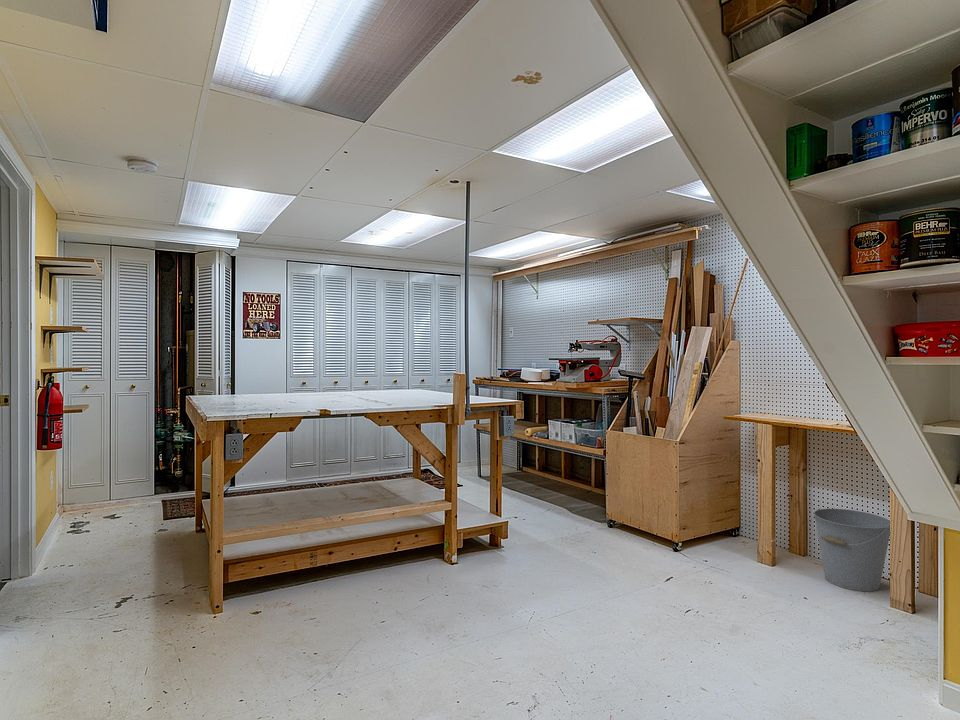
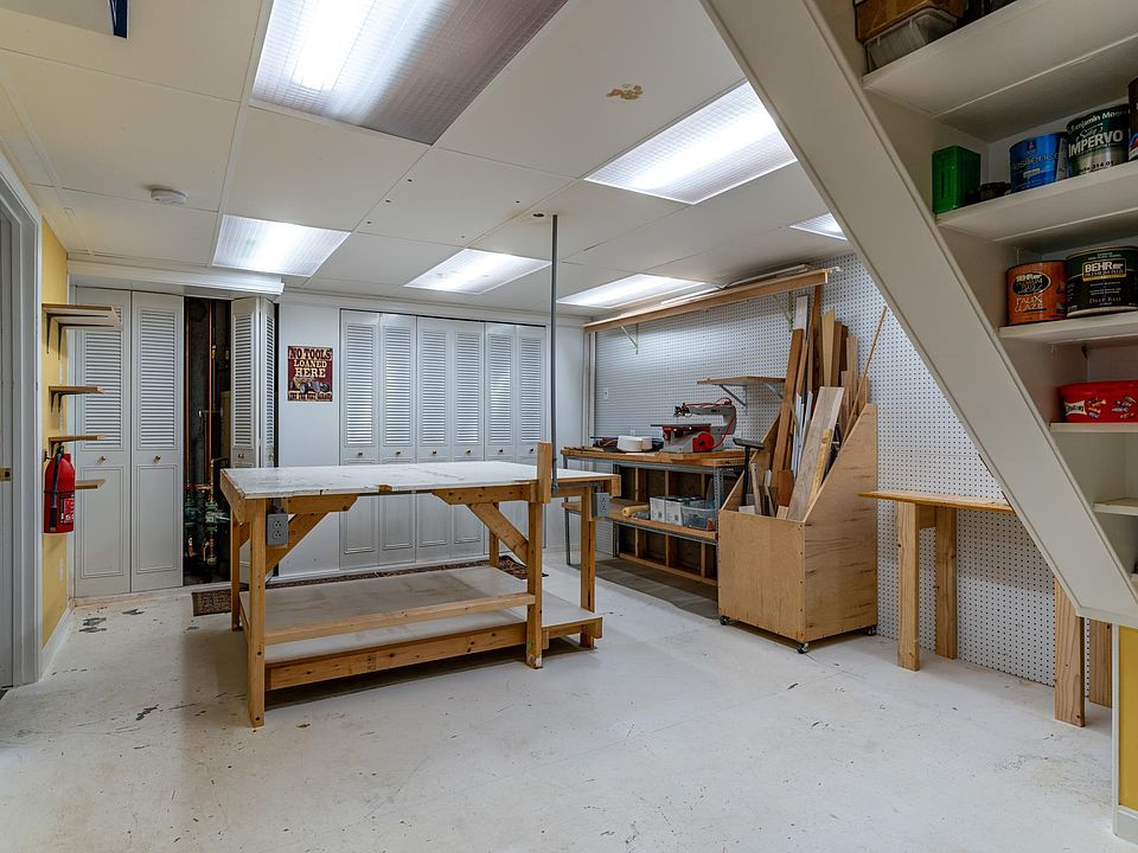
- bucket (851, 549)
